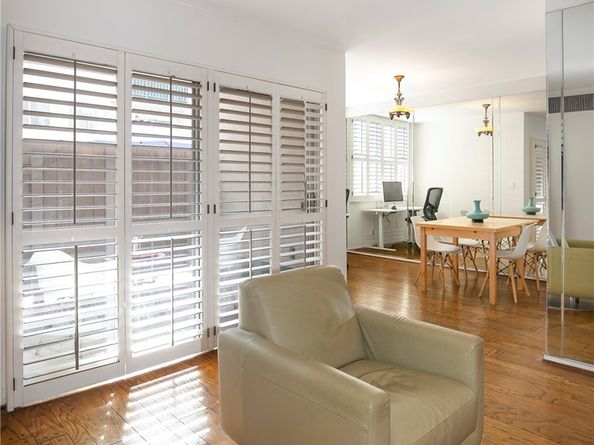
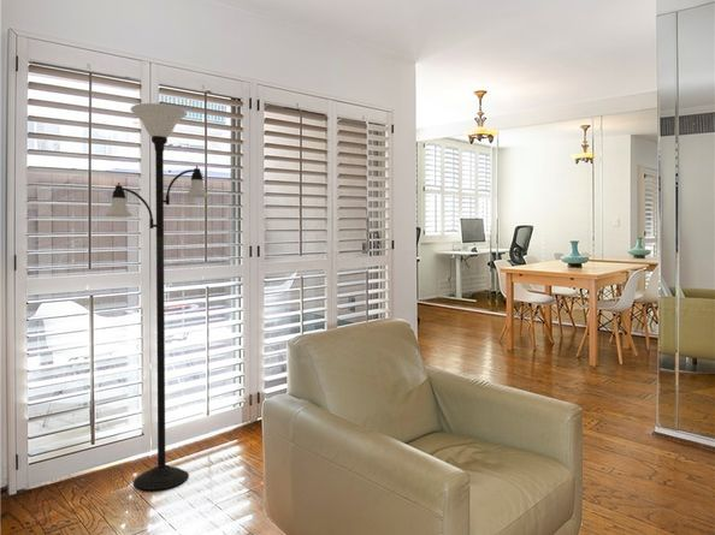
+ floor lamp (160, 295)
